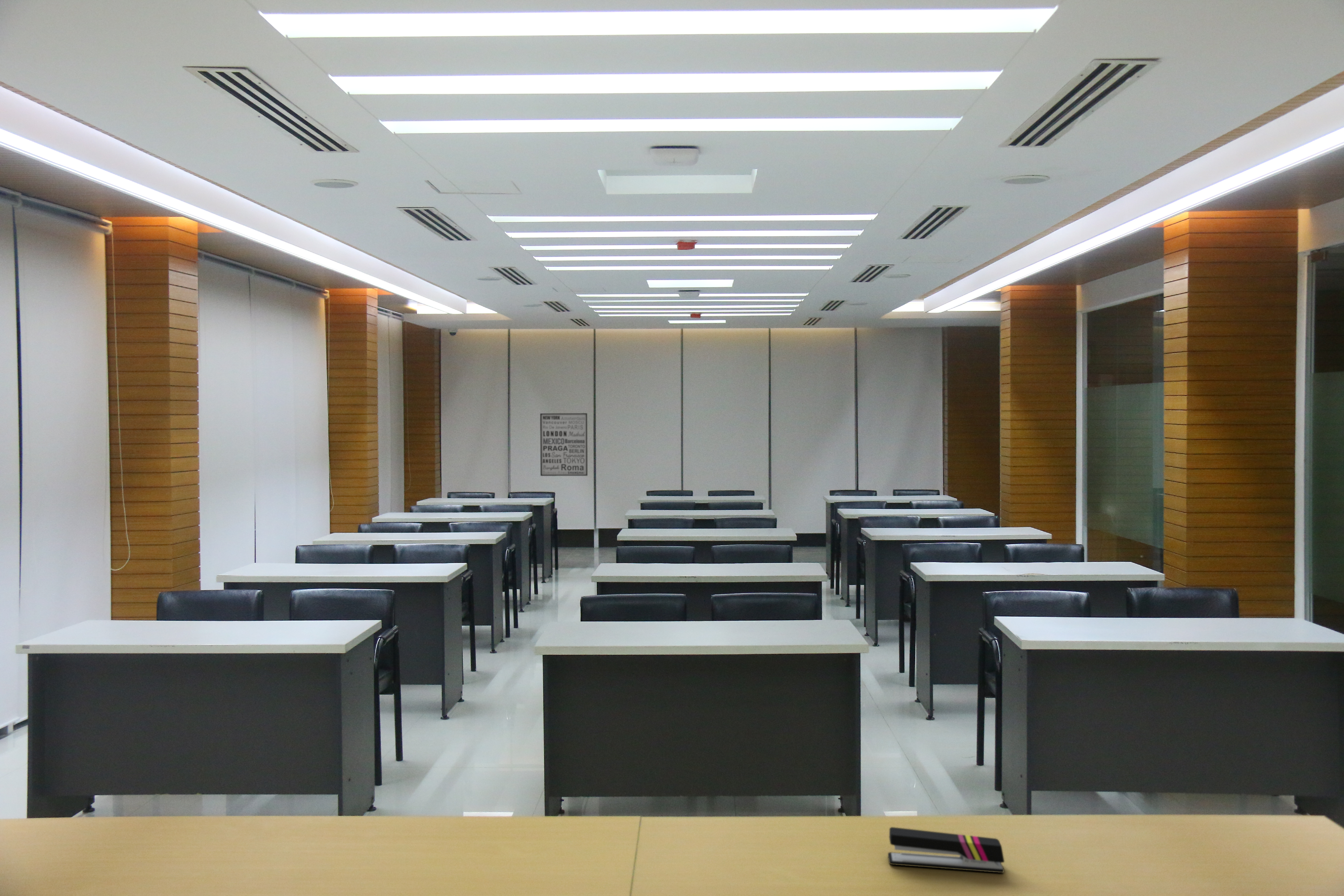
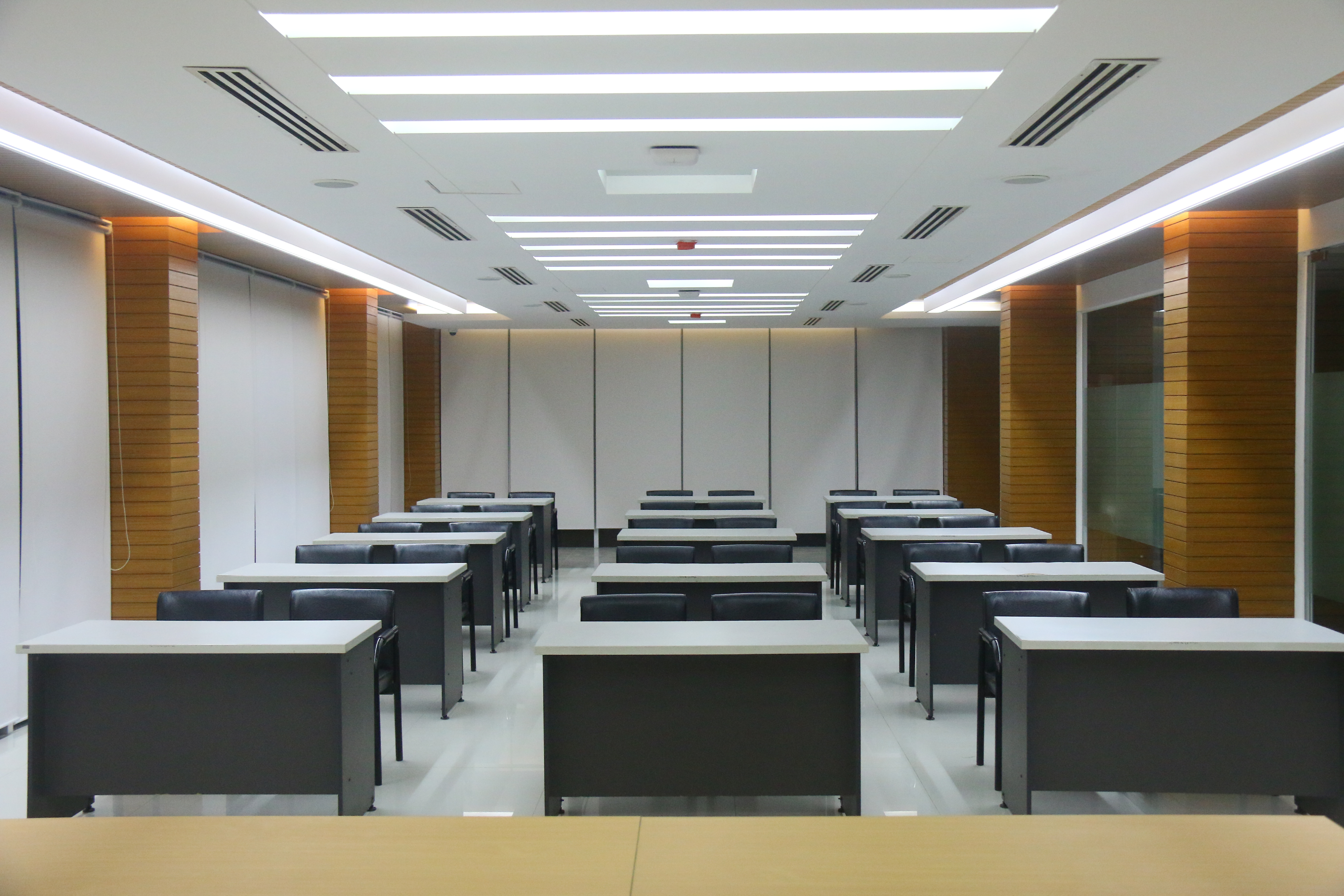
- wall art (564, 445)
- stapler (945, 849)
